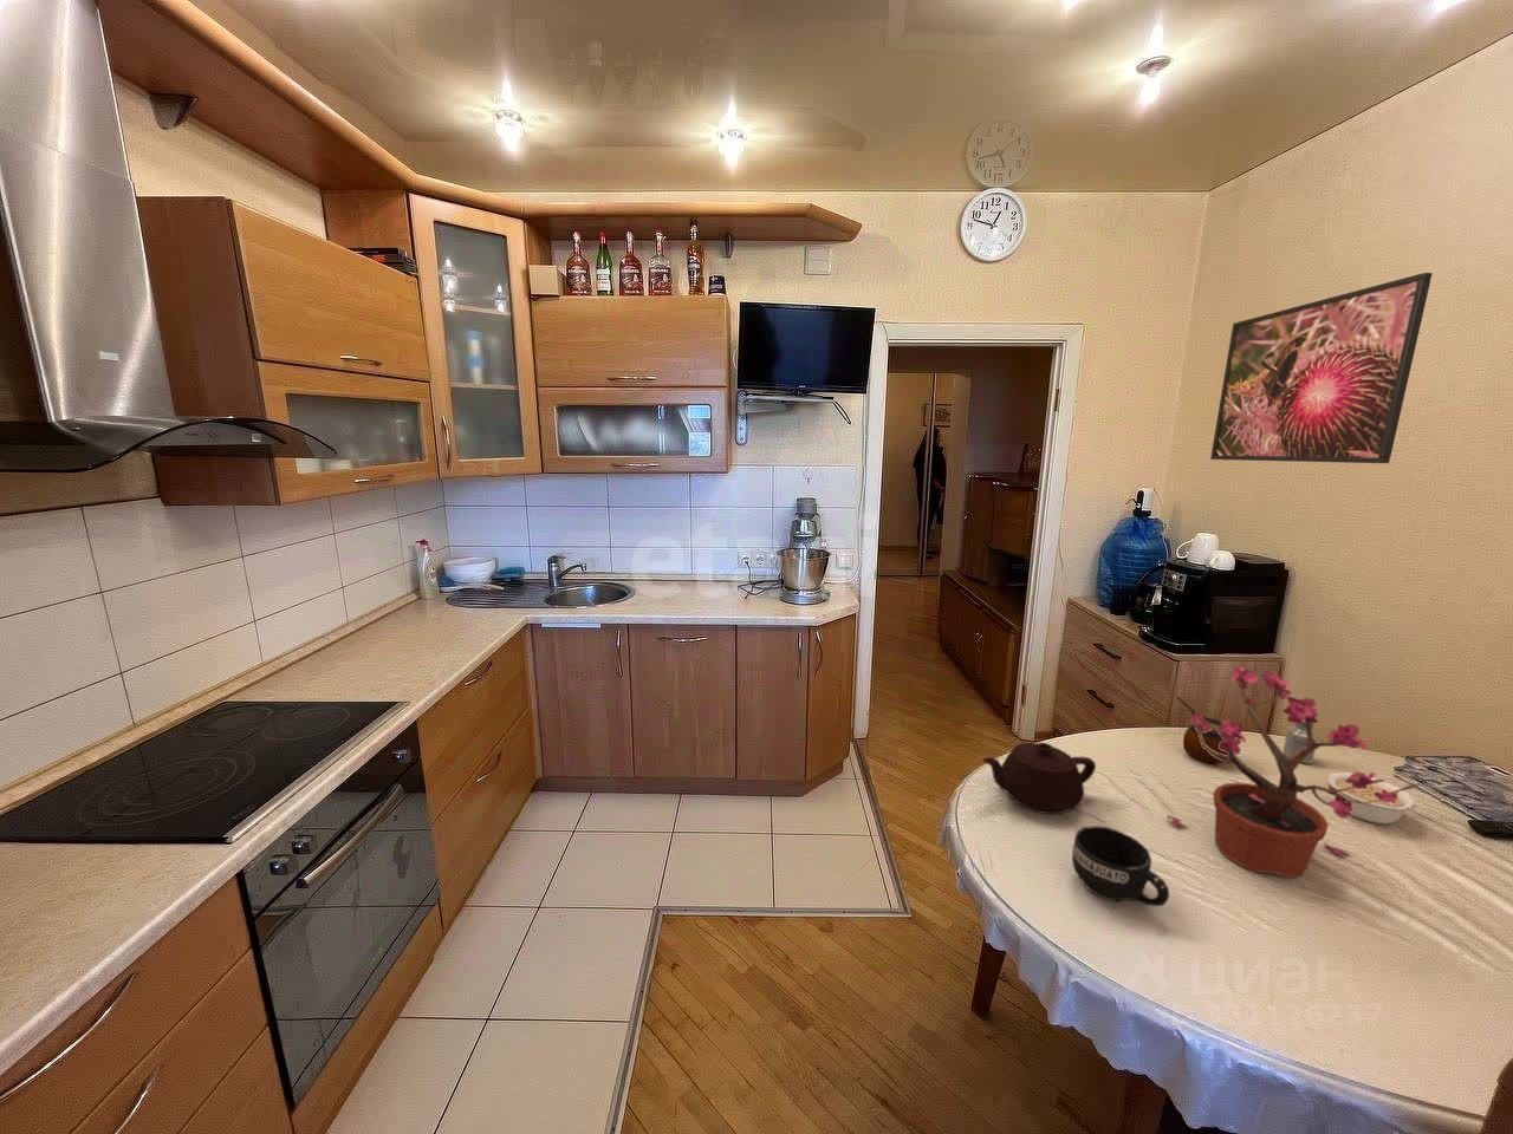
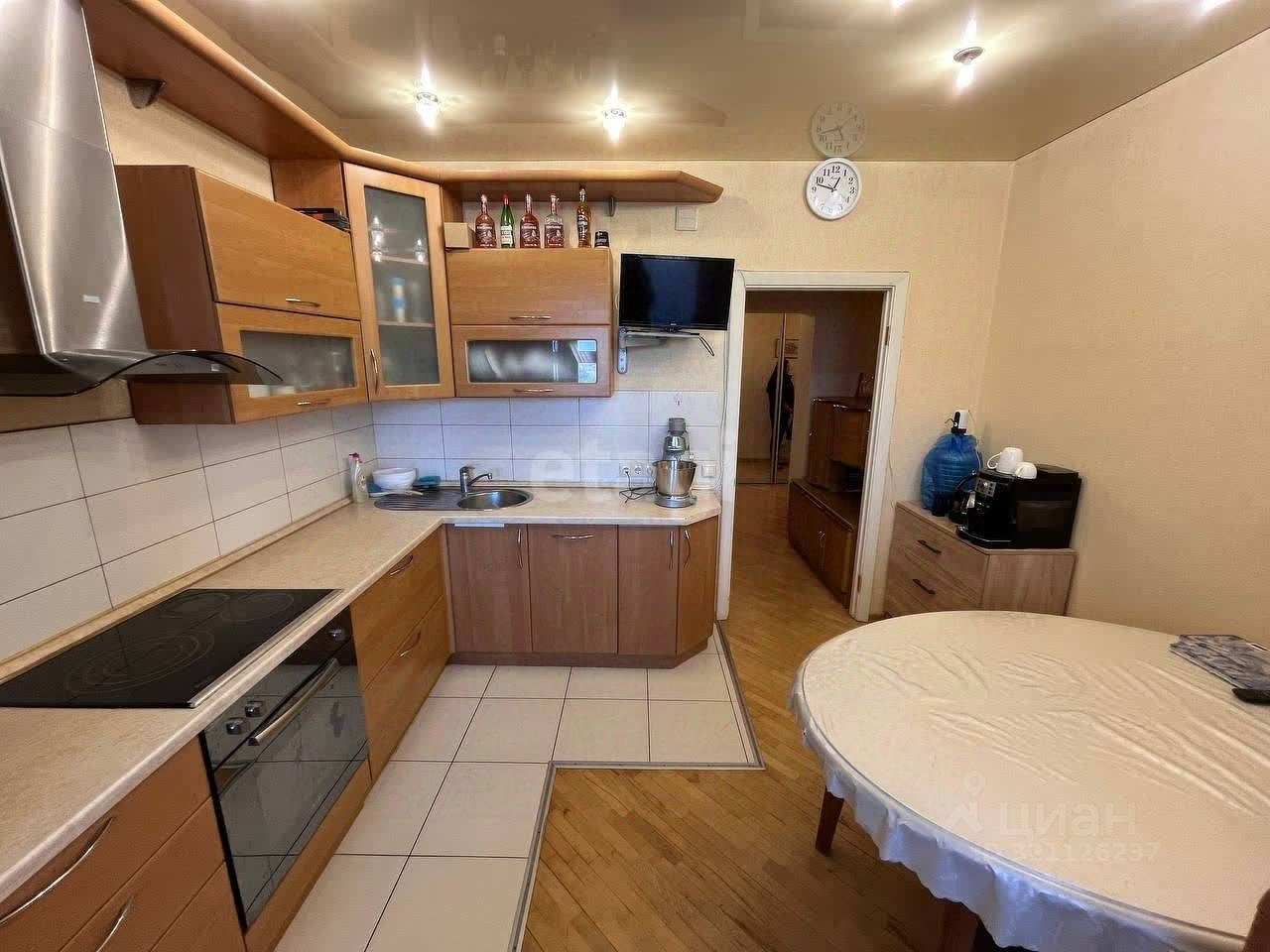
- saltshaker (1300, 739)
- gourd (1201, 733)
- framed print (1300, 382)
- mug (1119, 872)
- legume (1369, 797)
- potted plant (1284, 762)
- teapot (1038, 772)
